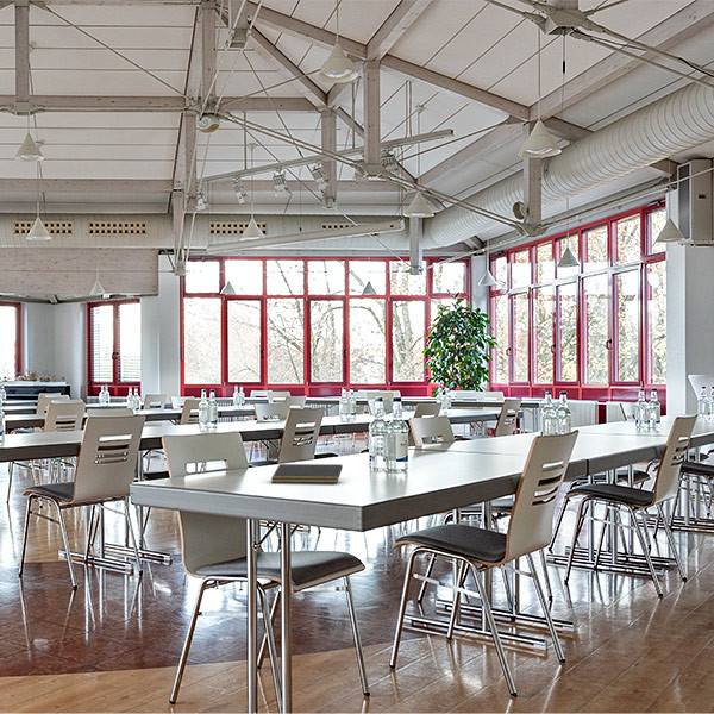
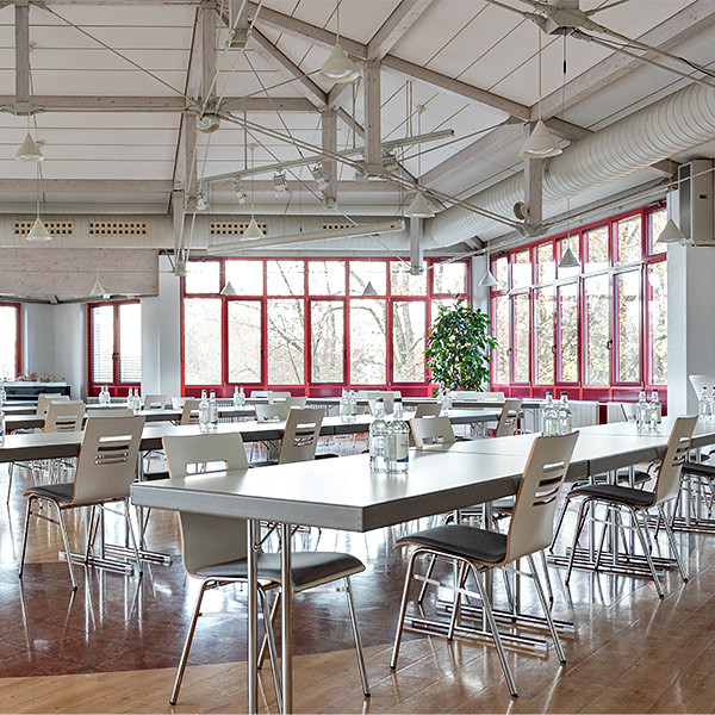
- notepad (307, 472)
